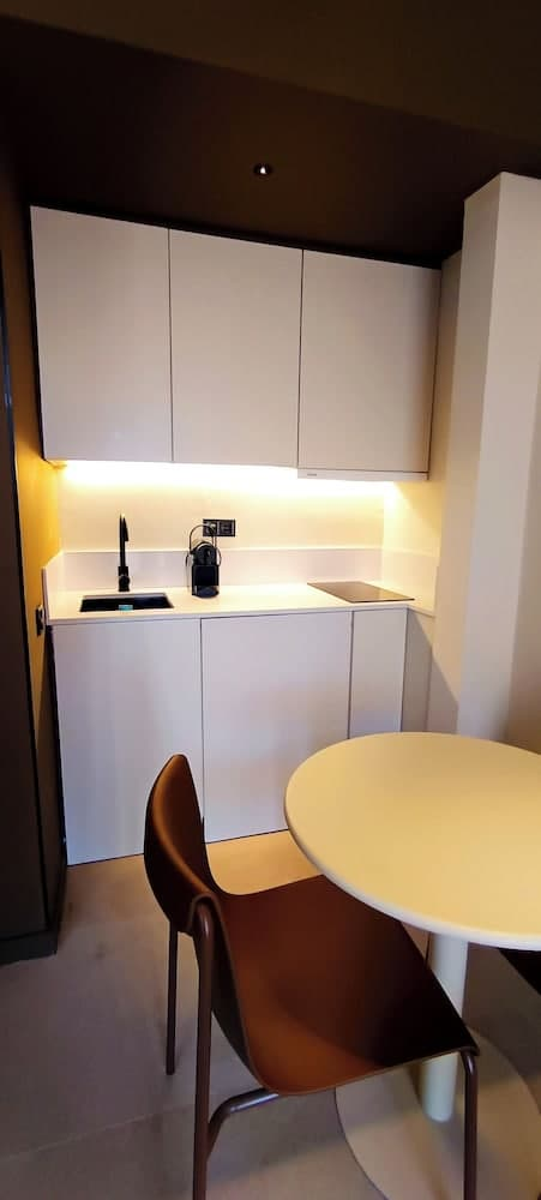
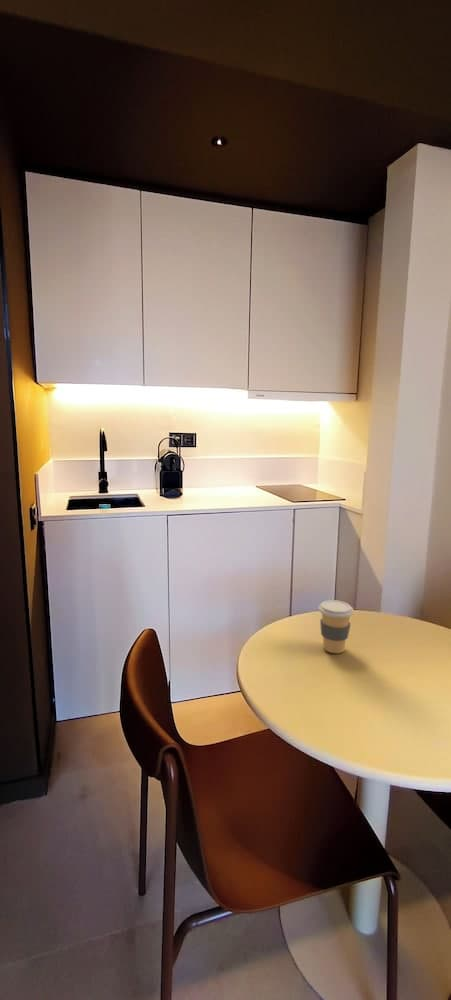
+ coffee cup (334, 627)
